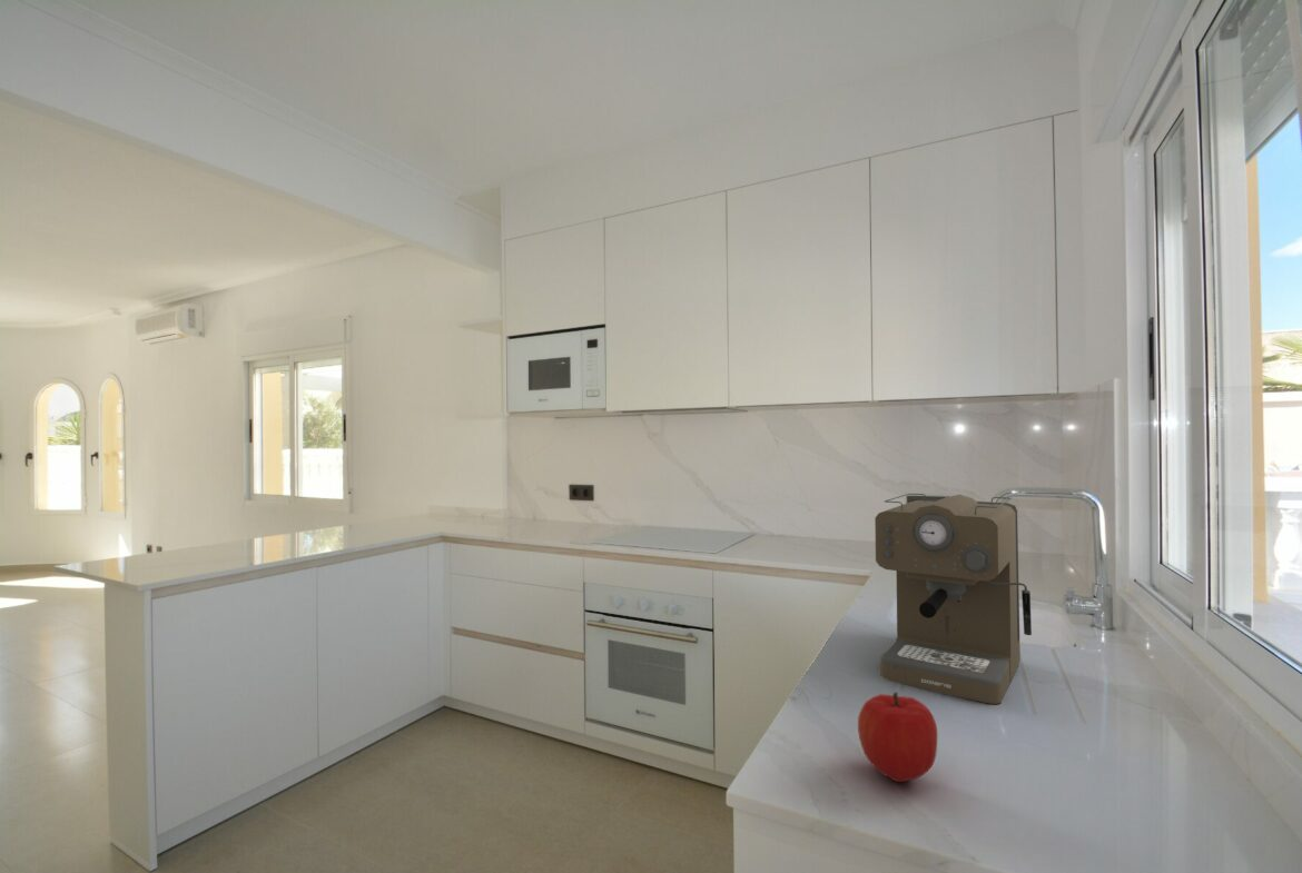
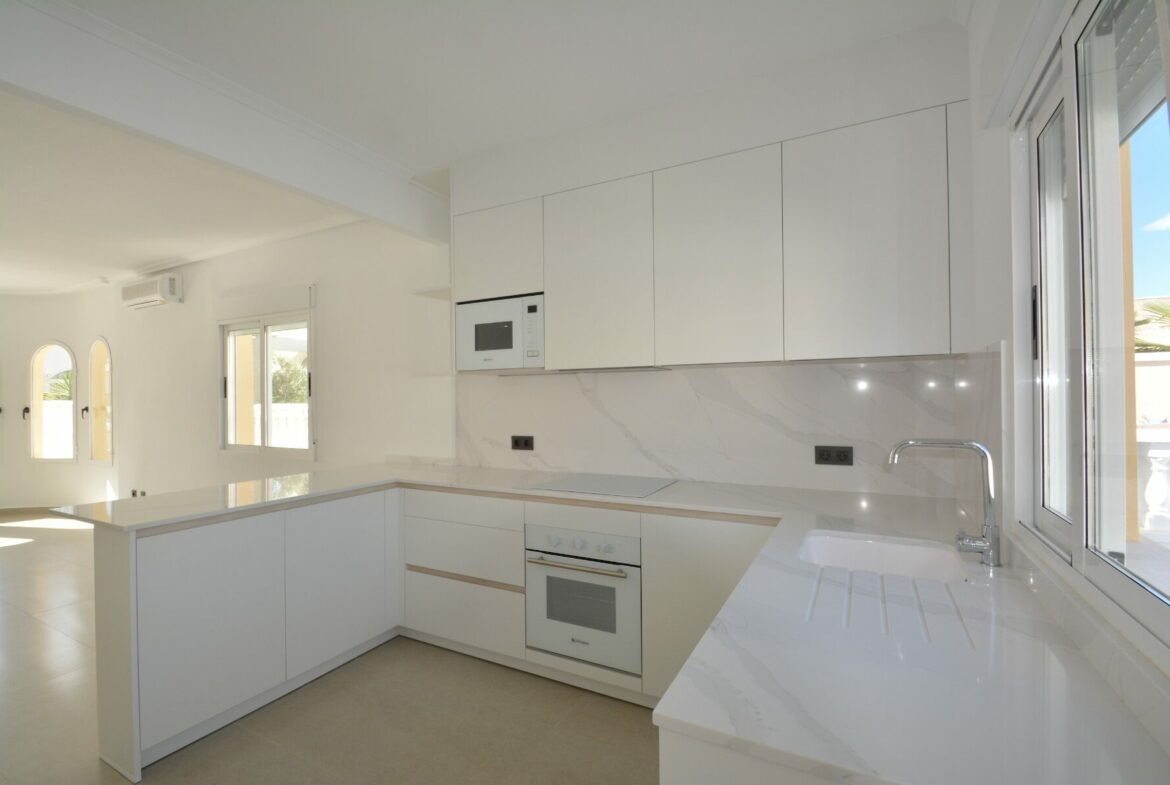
- coffee maker (958, 587)
- fruit (896, 734)
